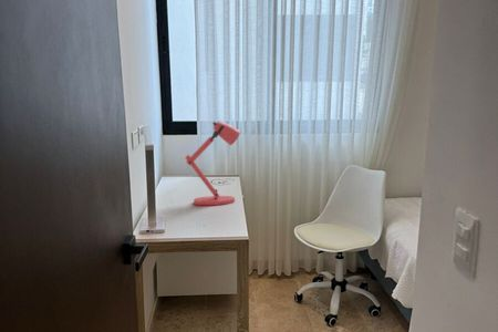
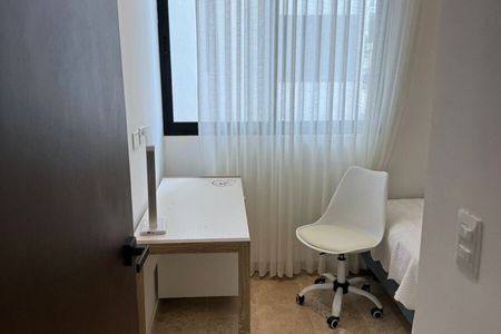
- desk lamp (200, 170)
